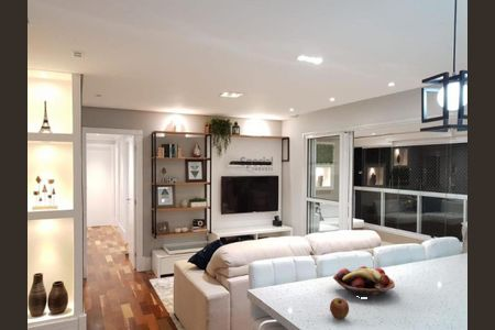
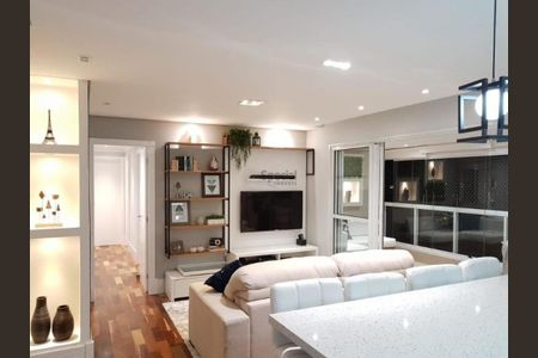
- fruit basket (364, 278)
- apple (339, 307)
